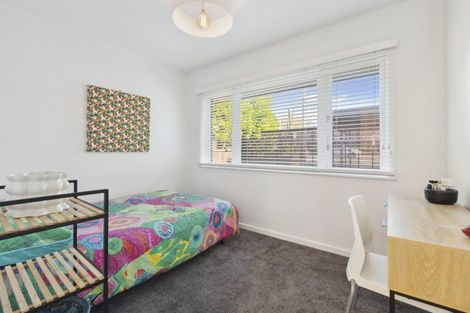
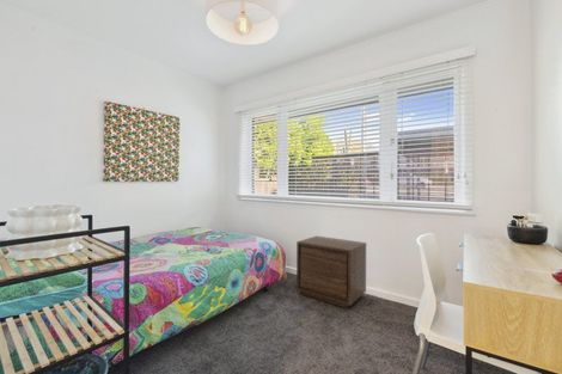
+ nightstand (331, 268)
